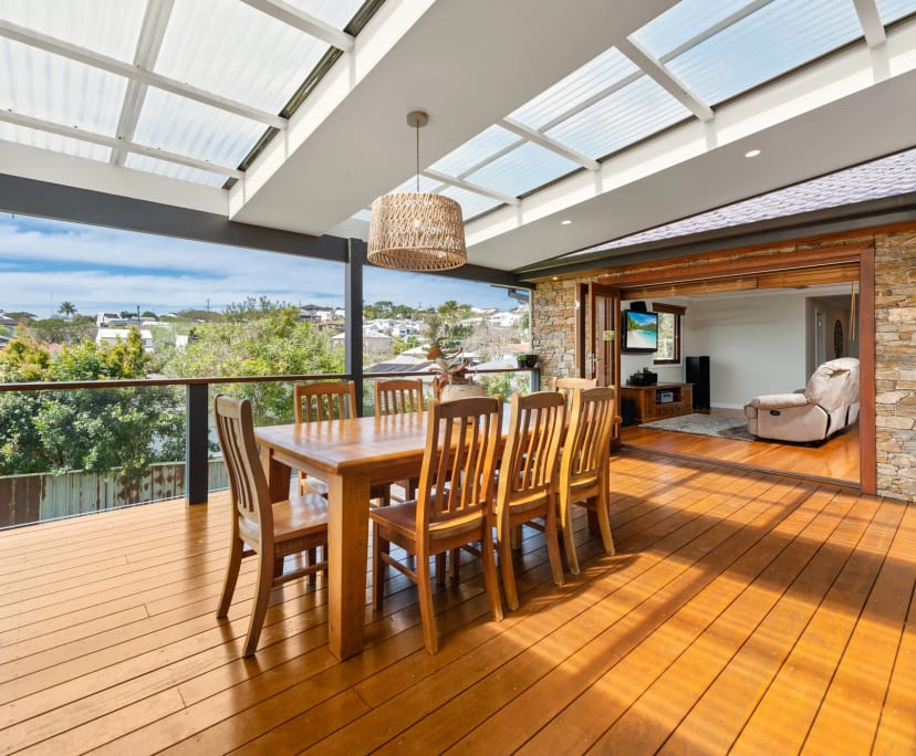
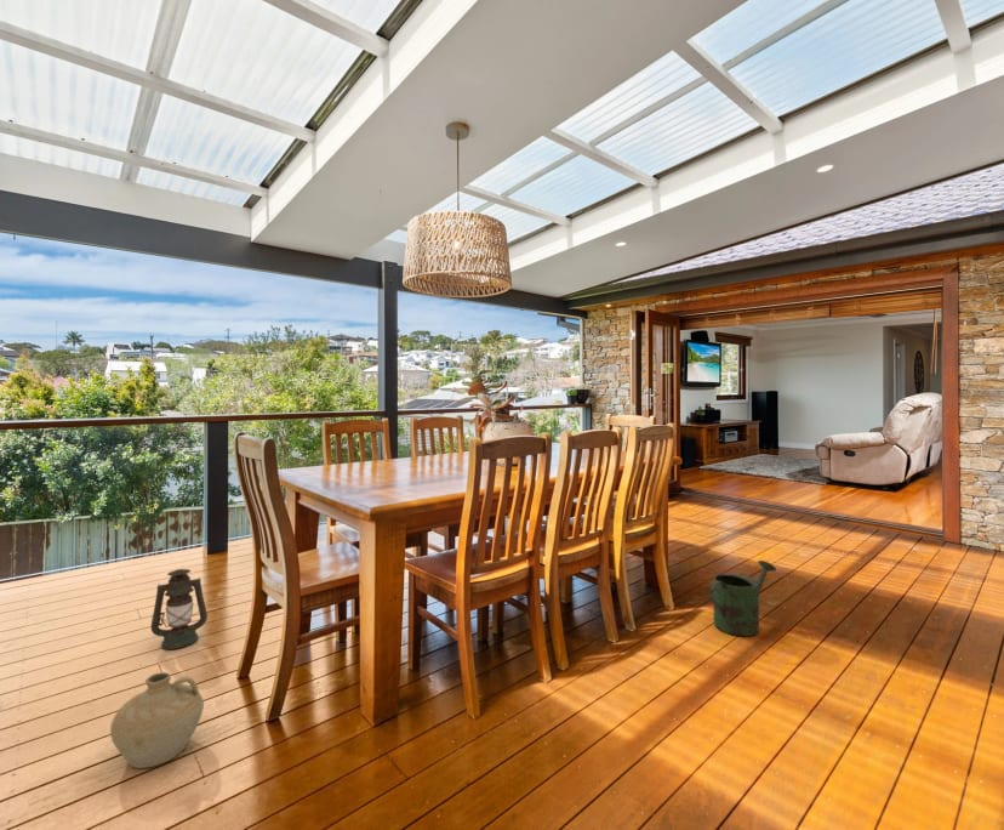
+ ceramic jug (159, 714)
+ lantern (179, 604)
+ watering can (742, 595)
